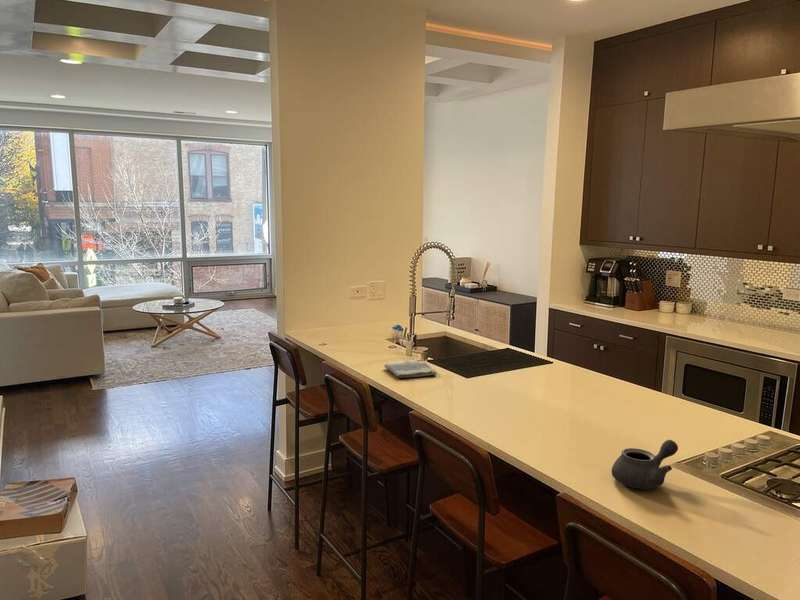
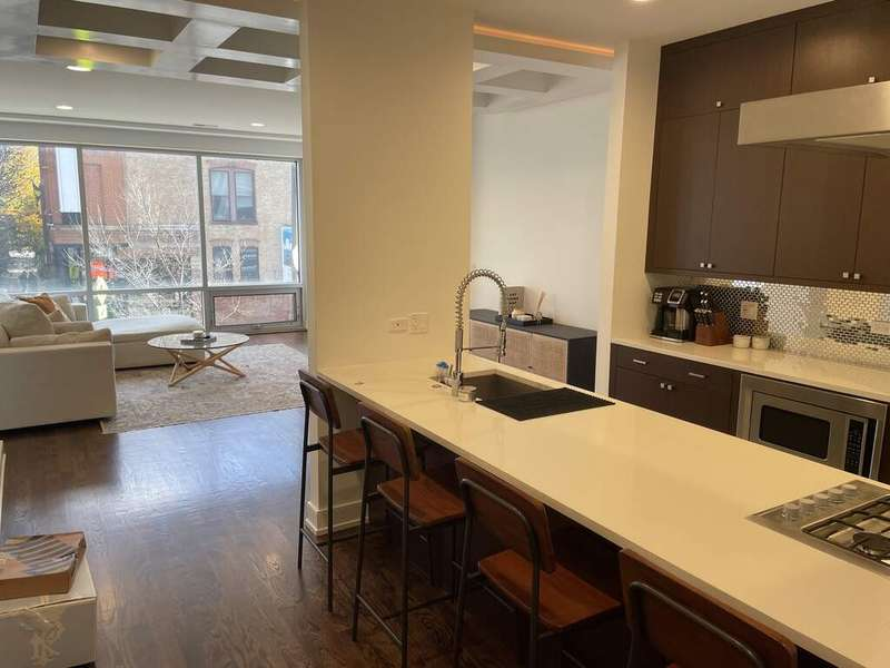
- teapot (650, 463)
- dish towel (410, 368)
